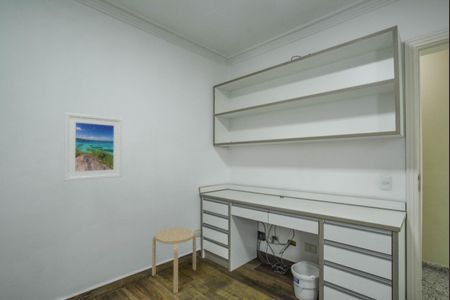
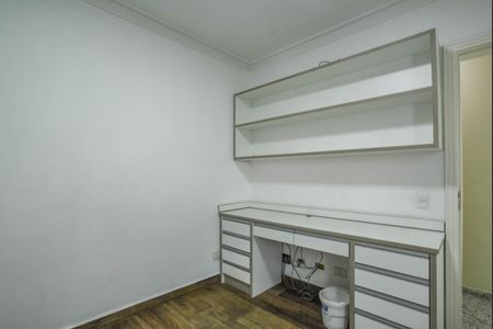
- stool (177, 255)
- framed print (95, 147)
